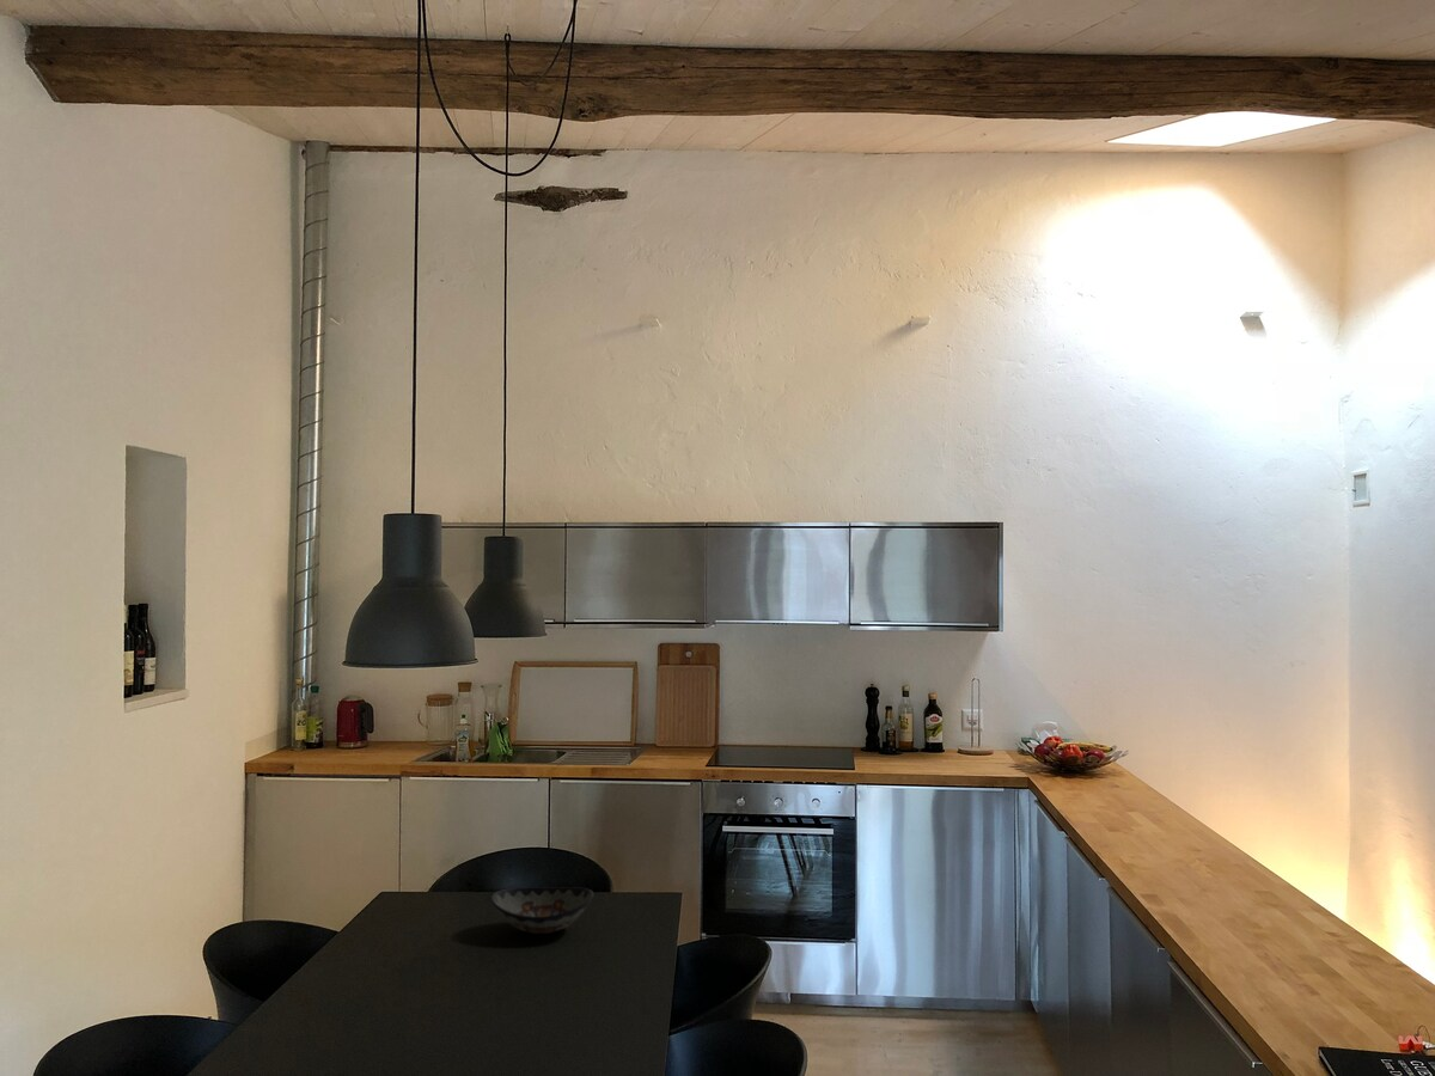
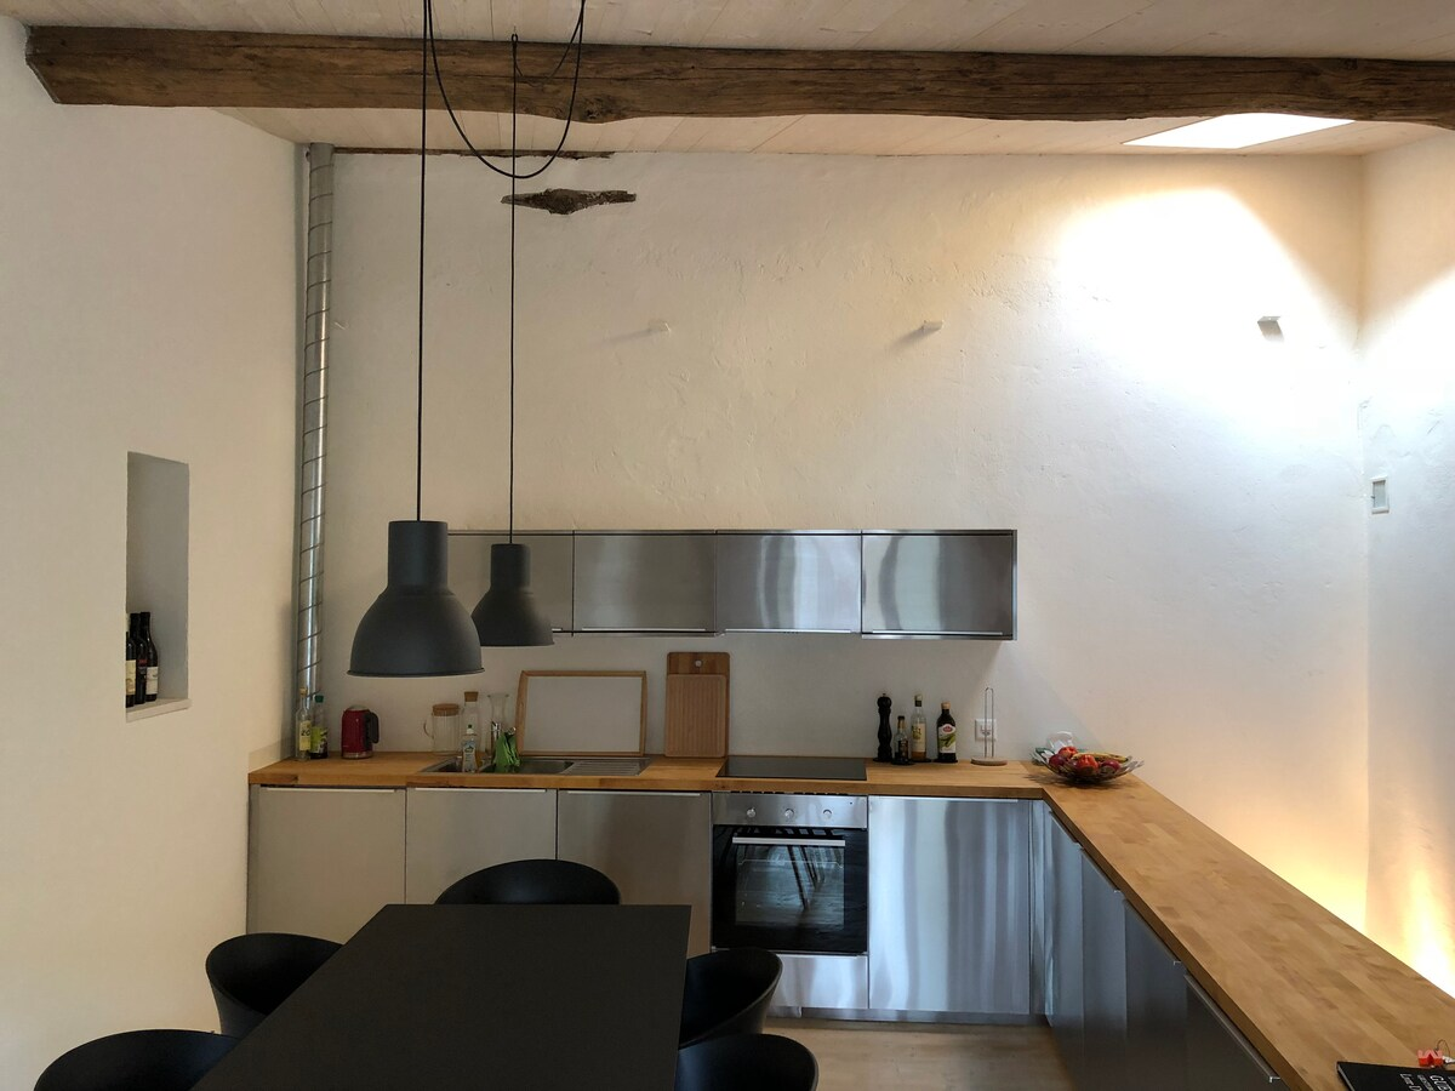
- decorative bowl (542, 911)
